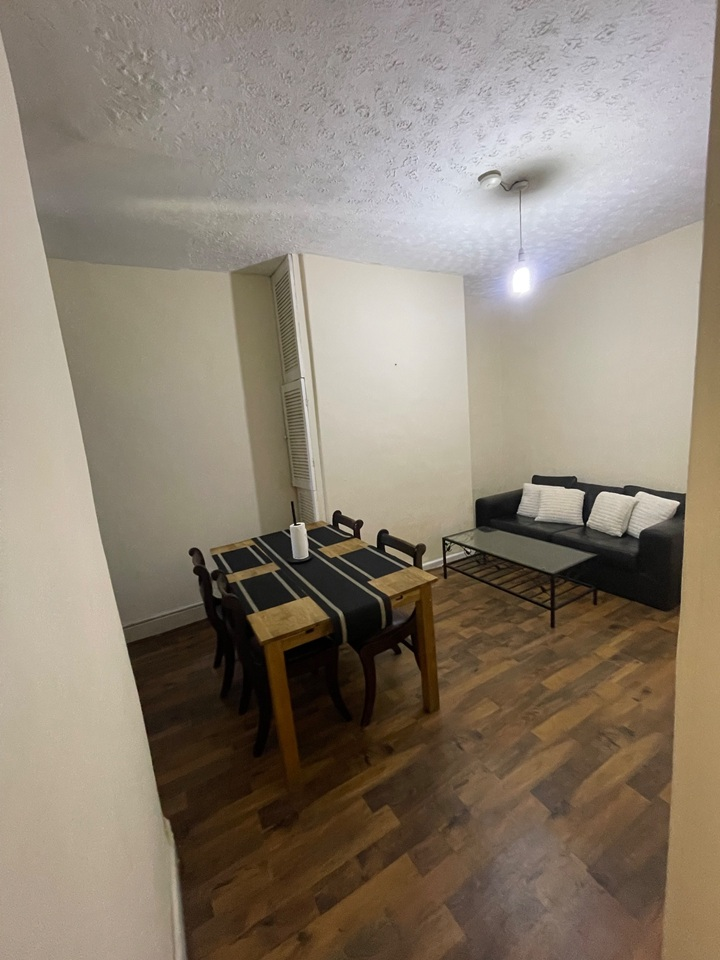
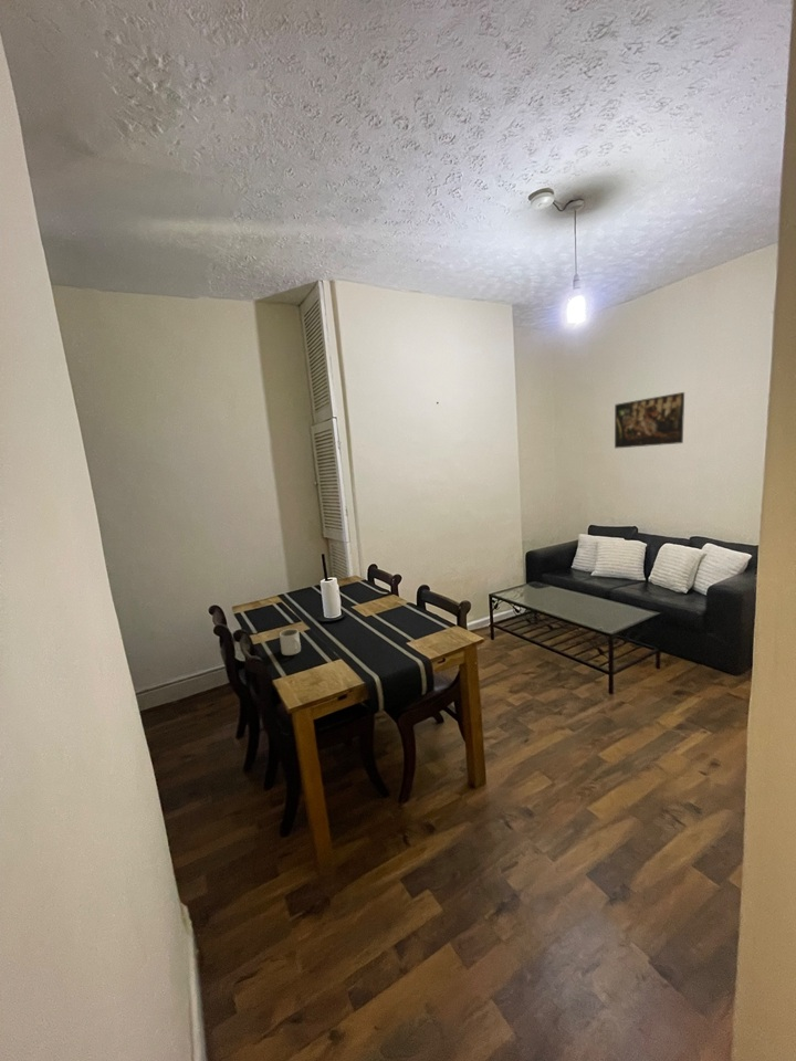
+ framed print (646, 422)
+ mug (292, 642)
